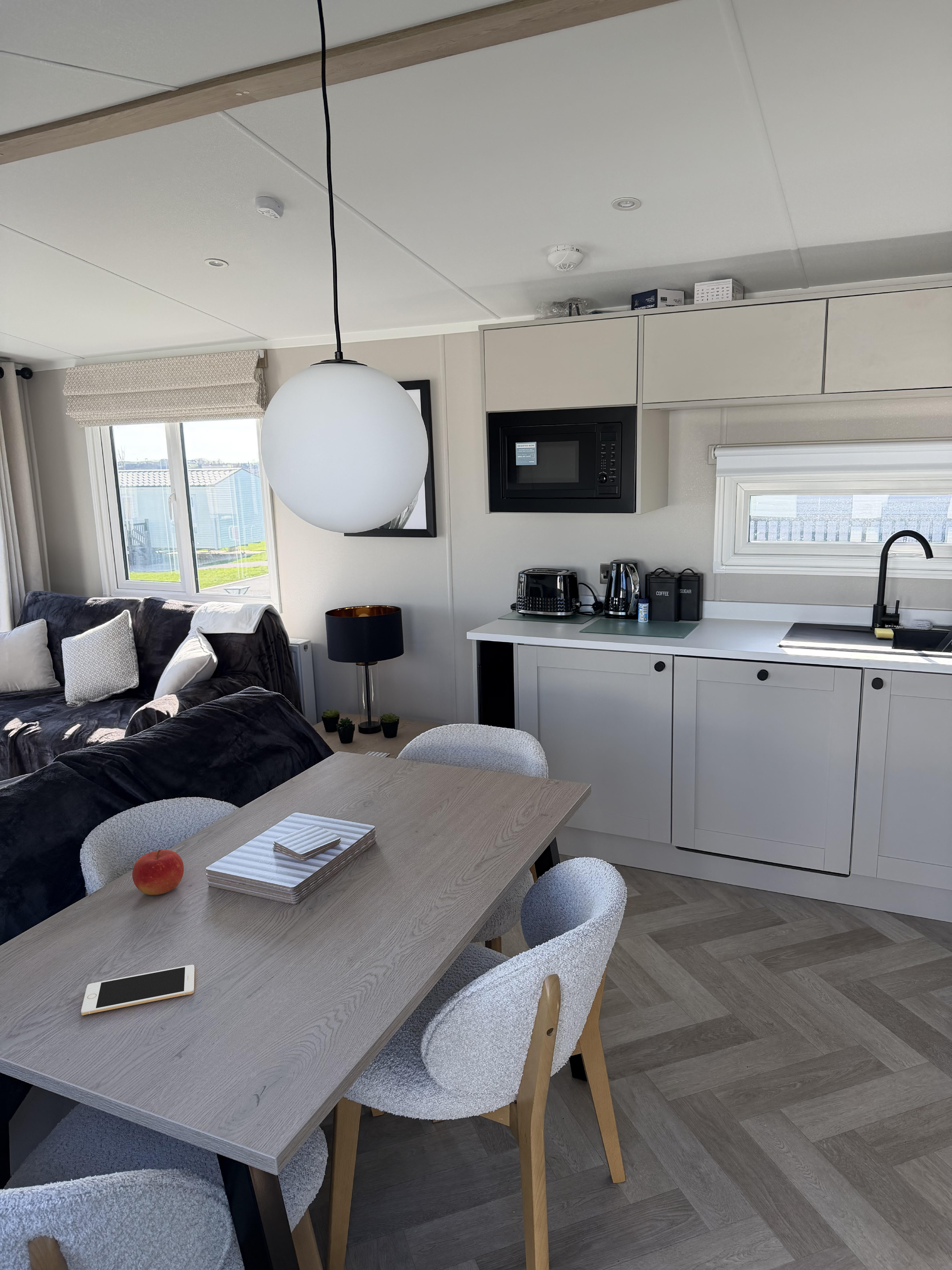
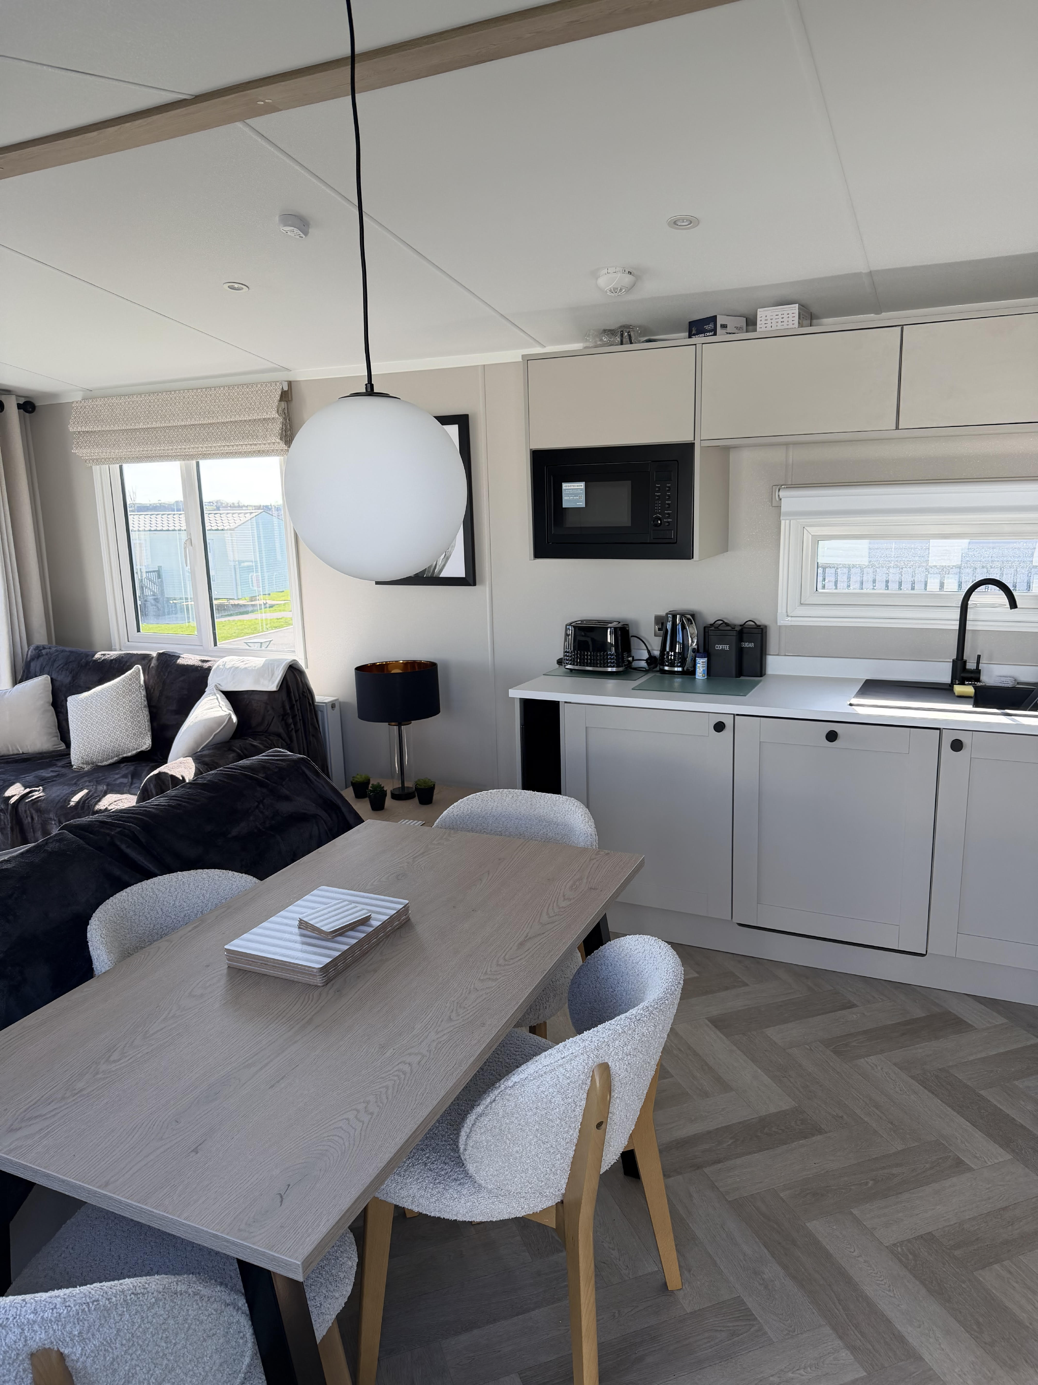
- cell phone (140, 989)
- fruit (158, 870)
